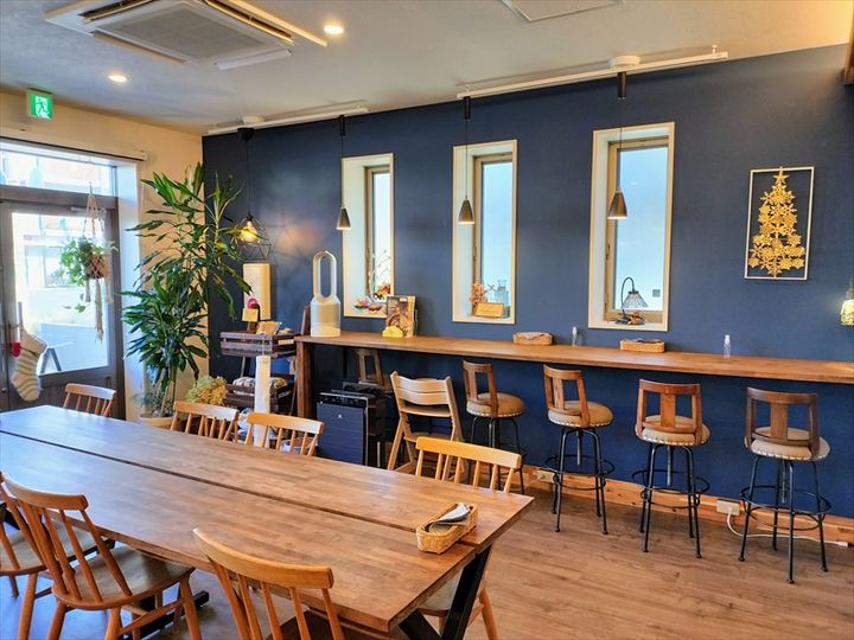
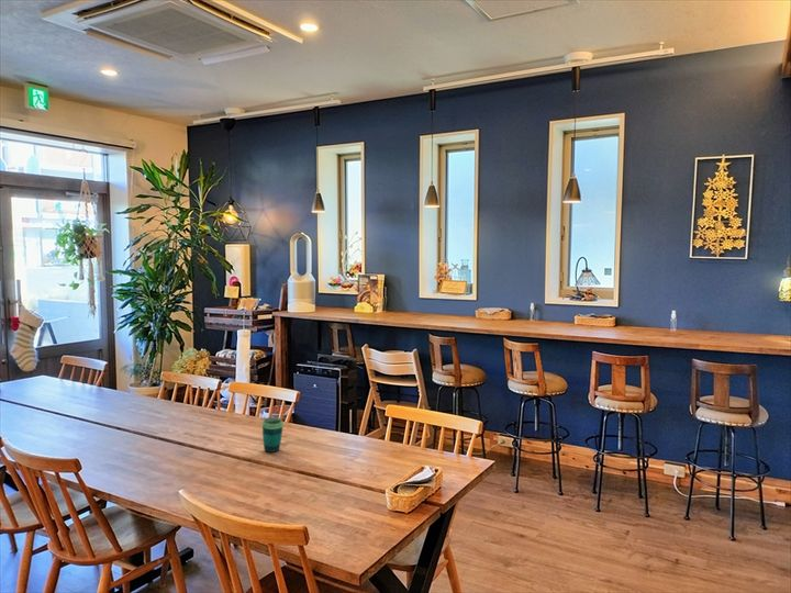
+ cup (272, 435)
